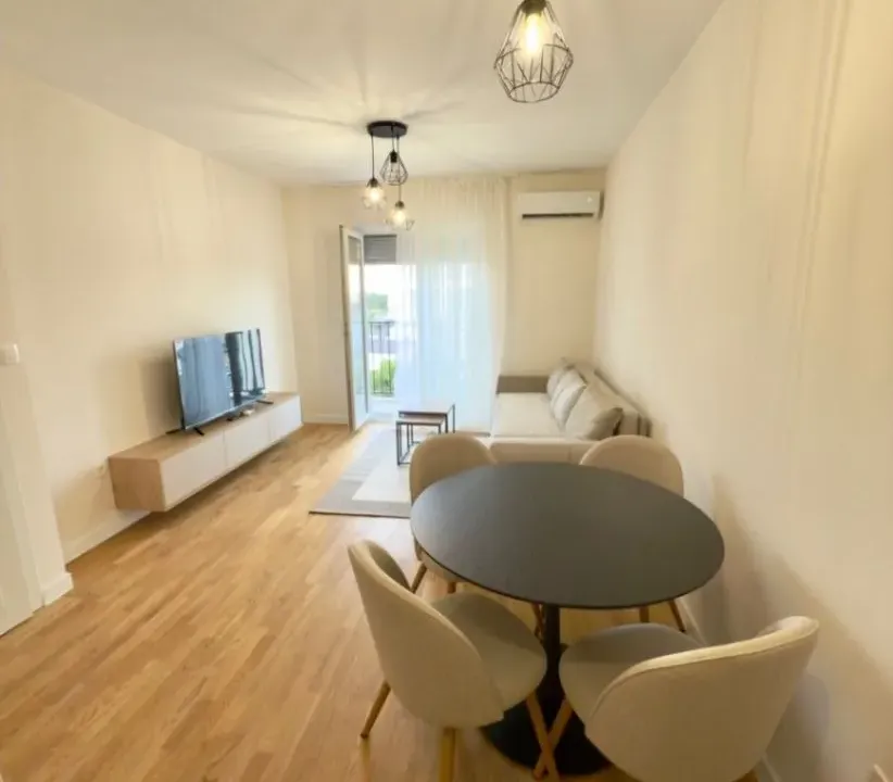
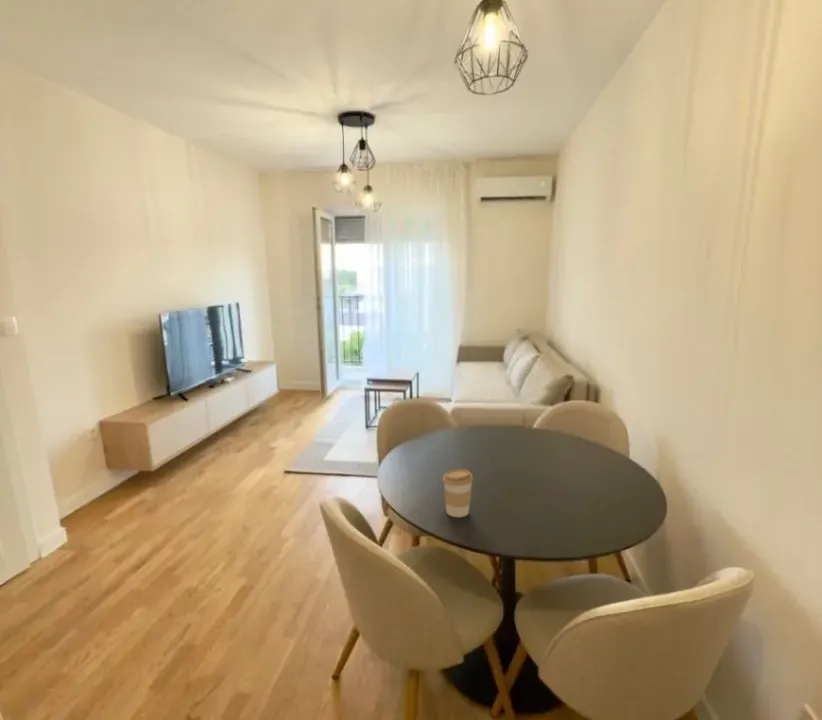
+ coffee cup (457, 491)
